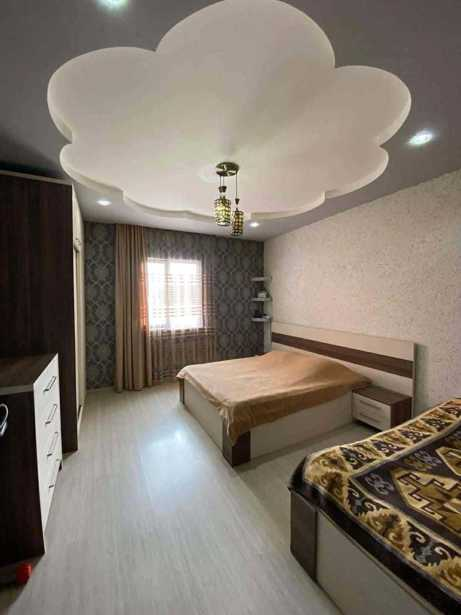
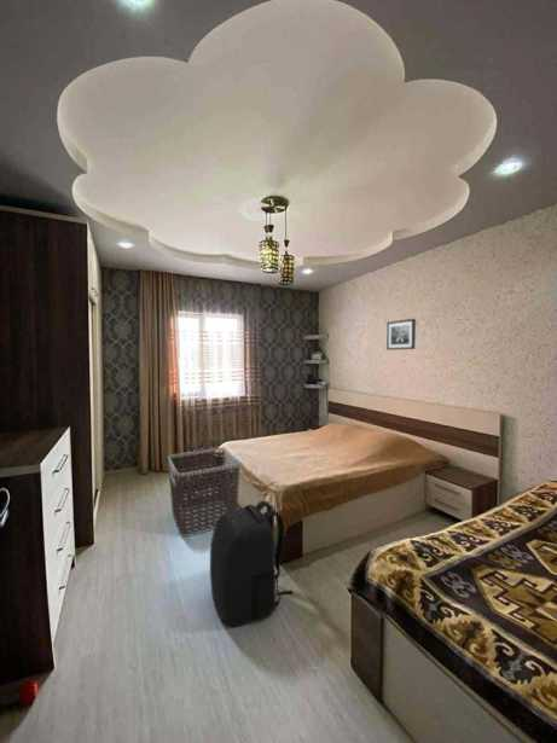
+ wall art (400, 335)
+ backpack (251, 552)
+ clothes hamper (203, 488)
